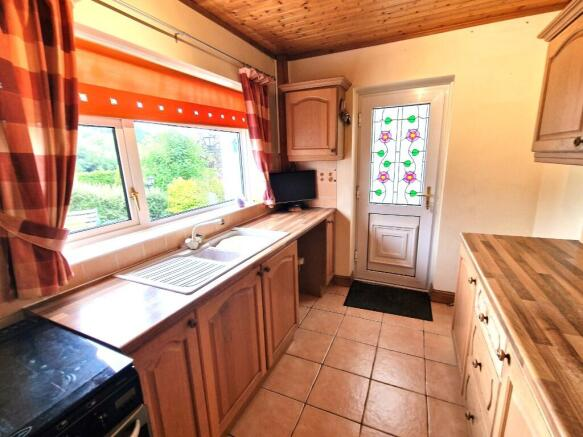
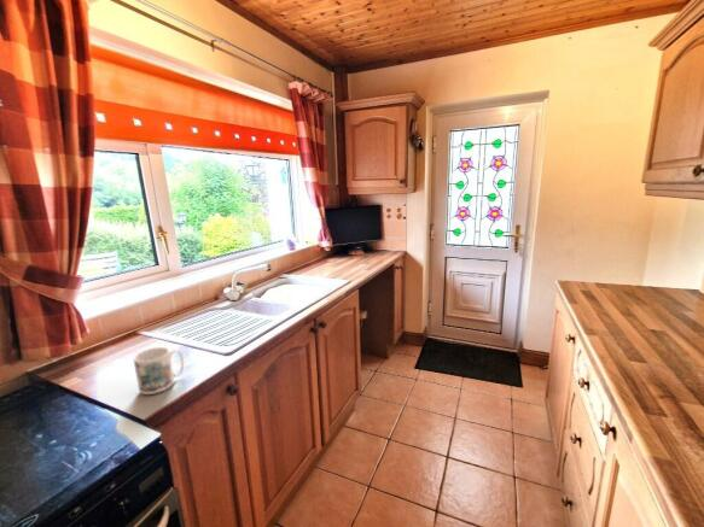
+ mug (161, 368)
